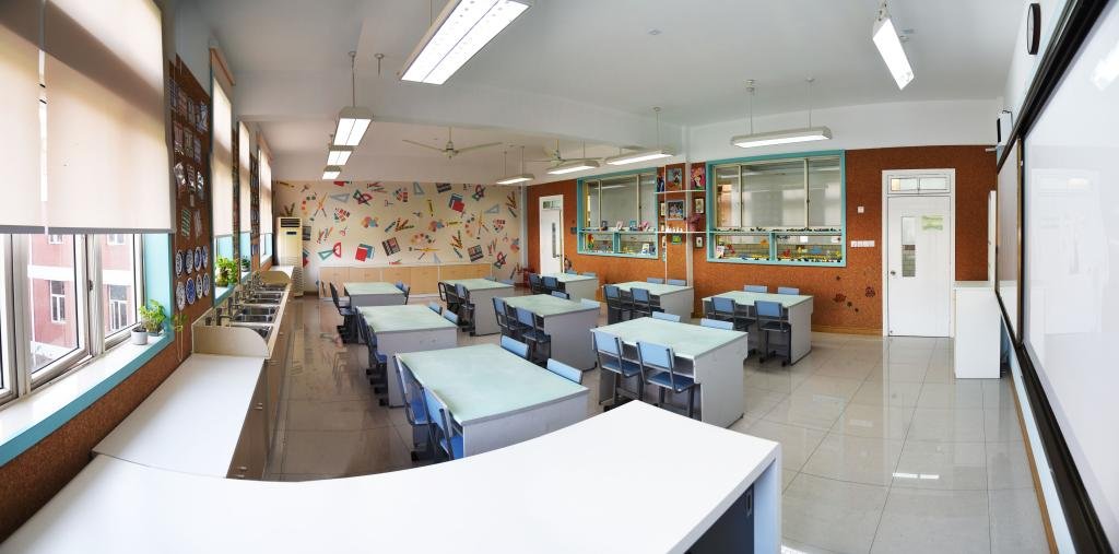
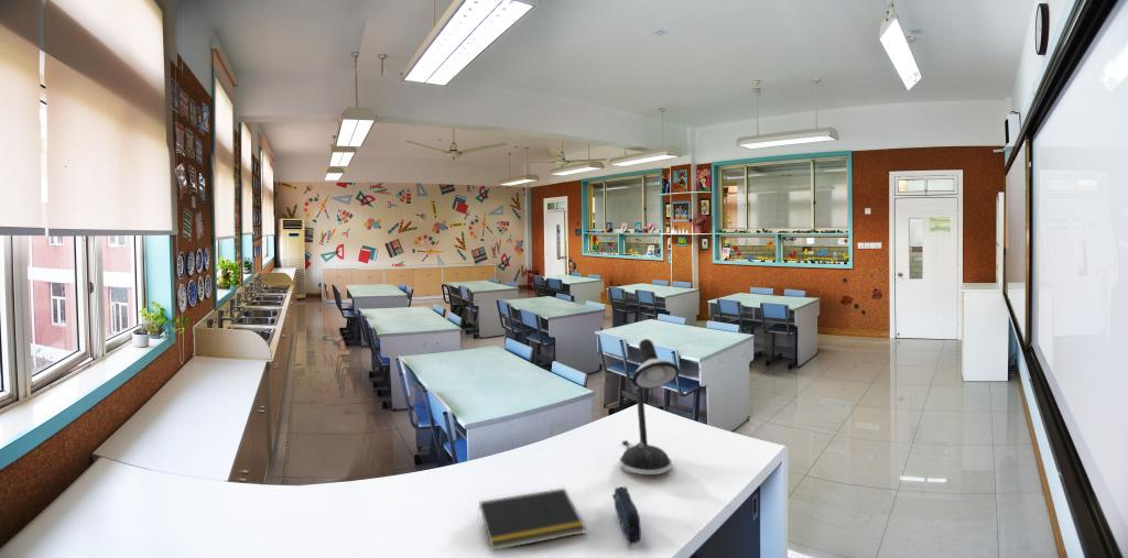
+ desk lamp (641, 401)
+ pencil case (627, 514)
+ notepad (531, 516)
